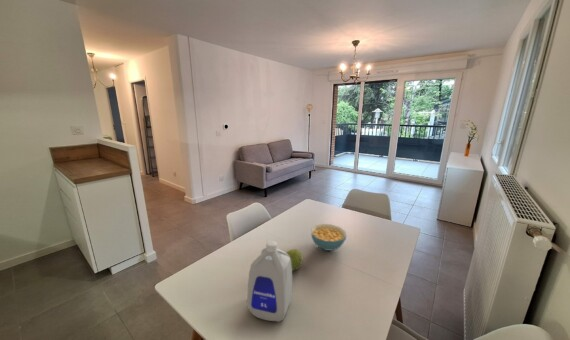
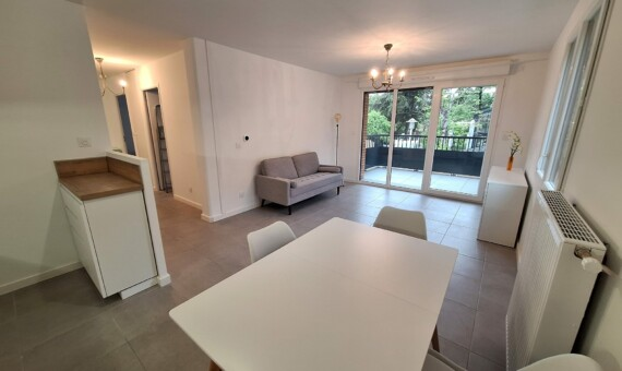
- cereal bowl (328, 239)
- fruit (290, 259)
- bottle (270, 276)
